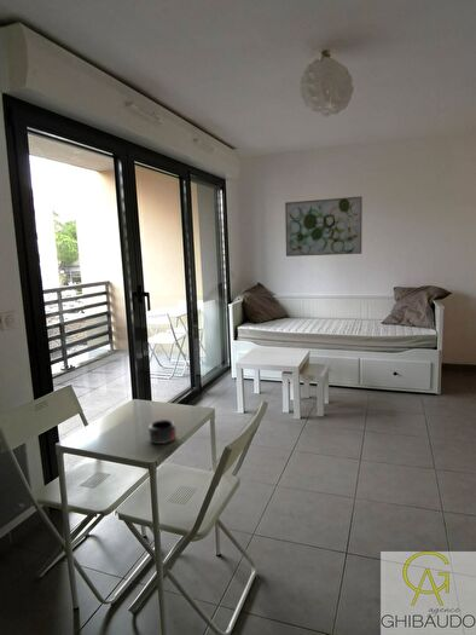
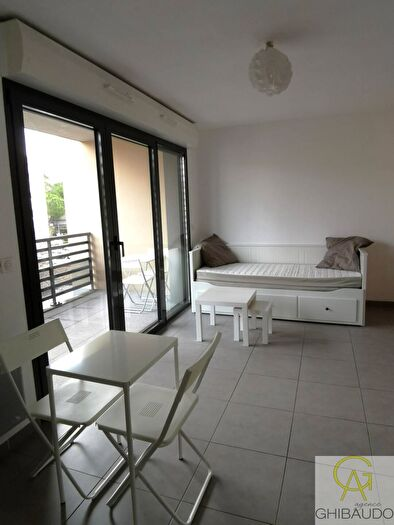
- mug (161, 432)
- wall art (323, 227)
